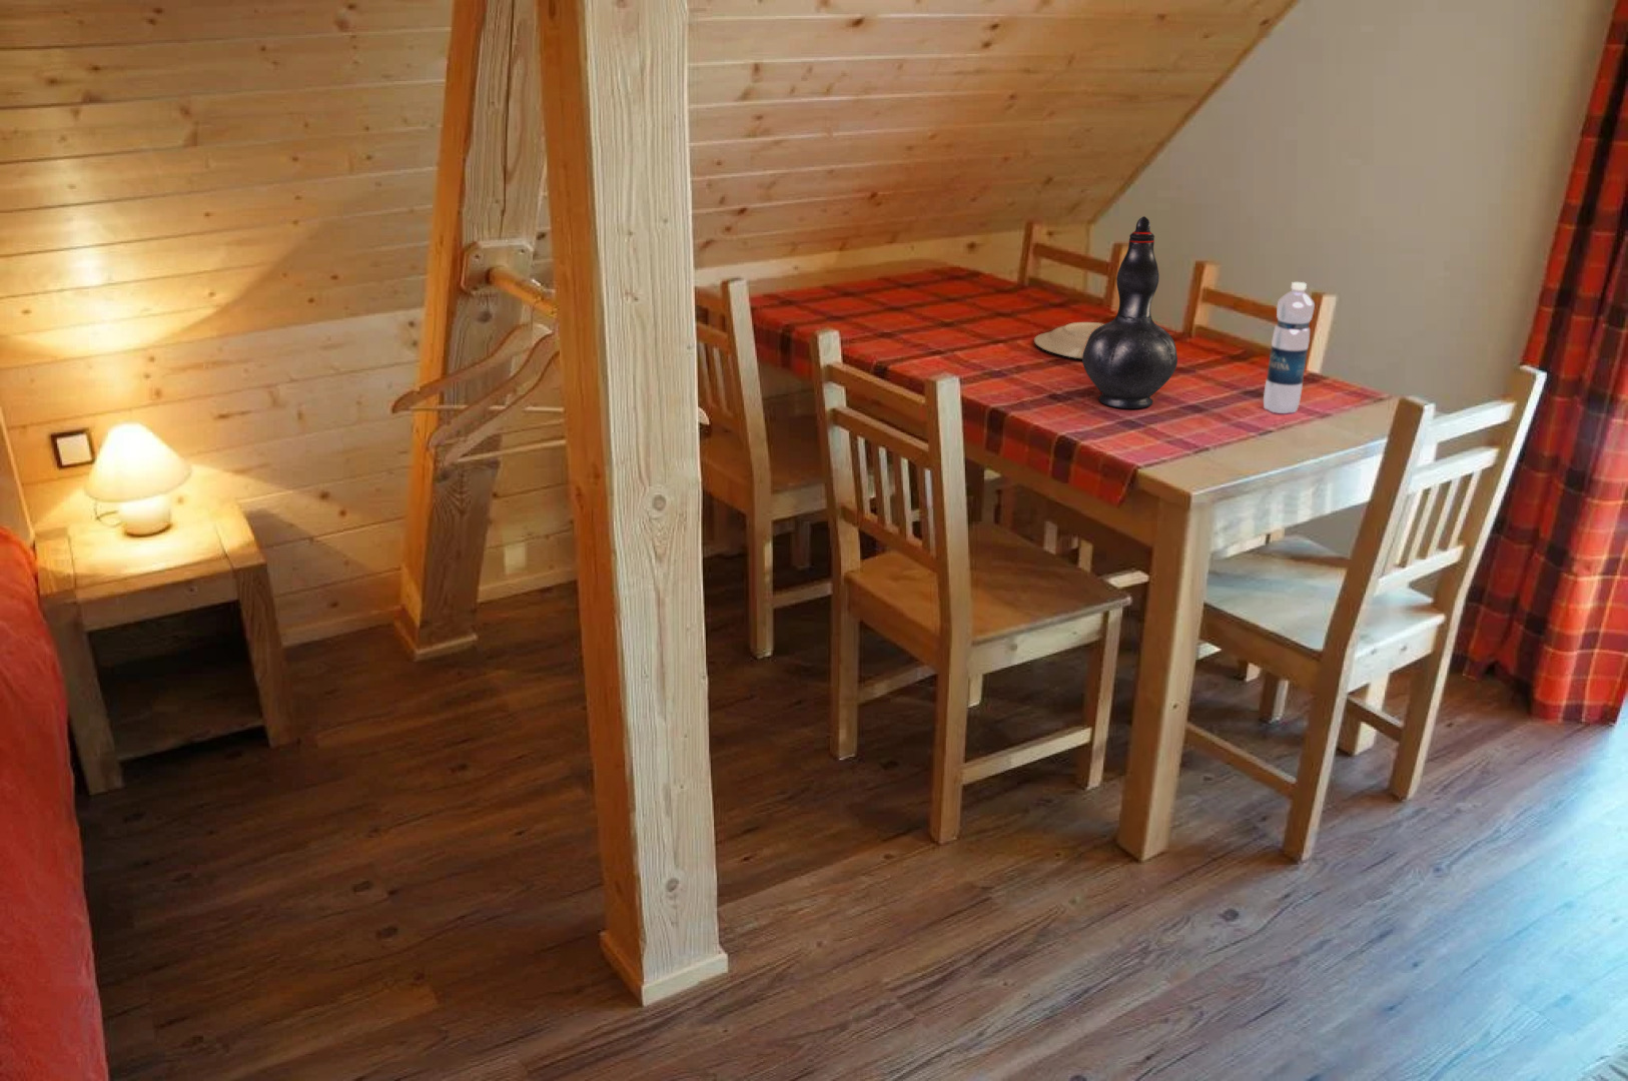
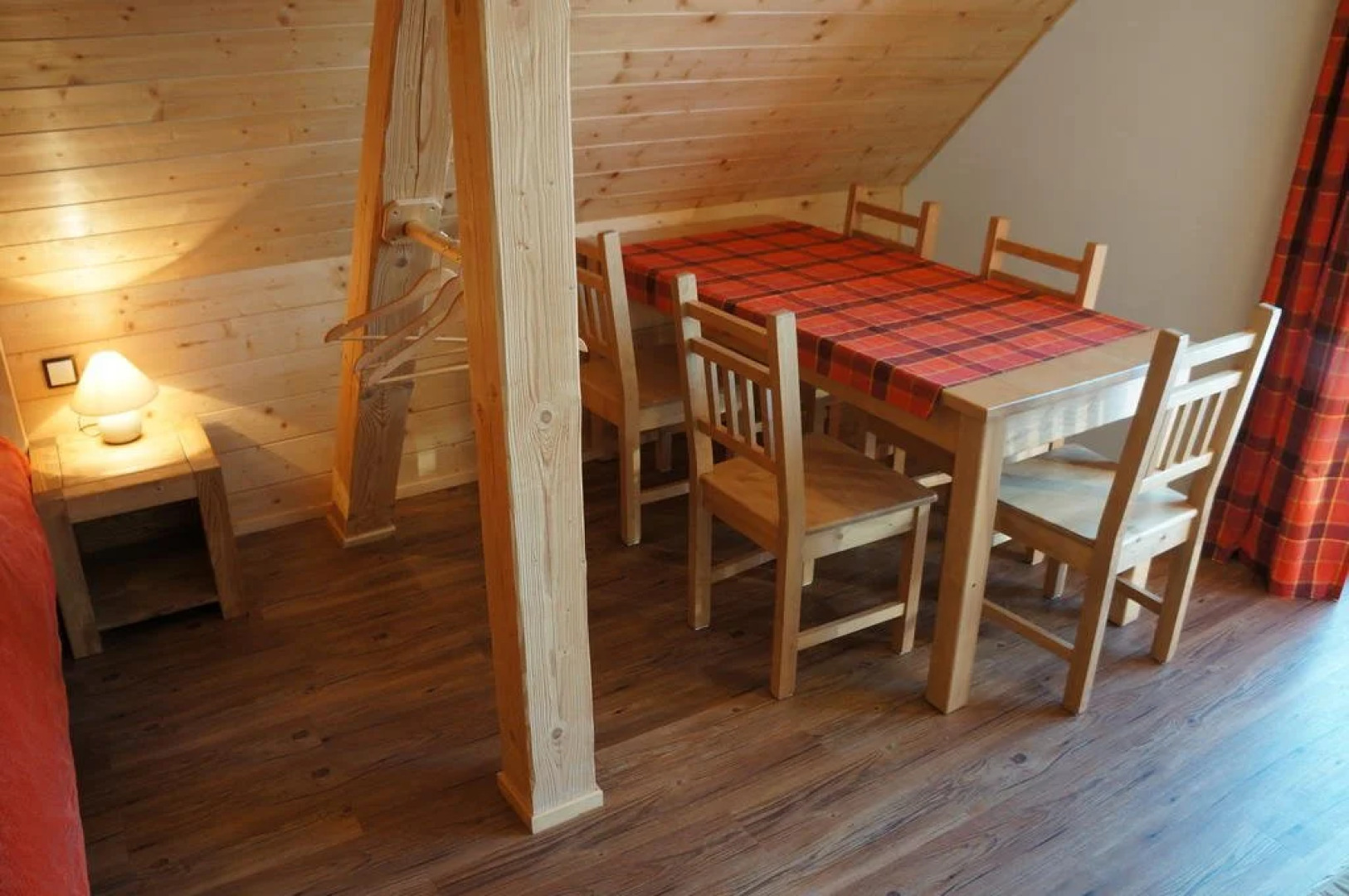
- decorative vase (1133, 311)
- water bottle (1289, 347)
- plate (1089, 337)
